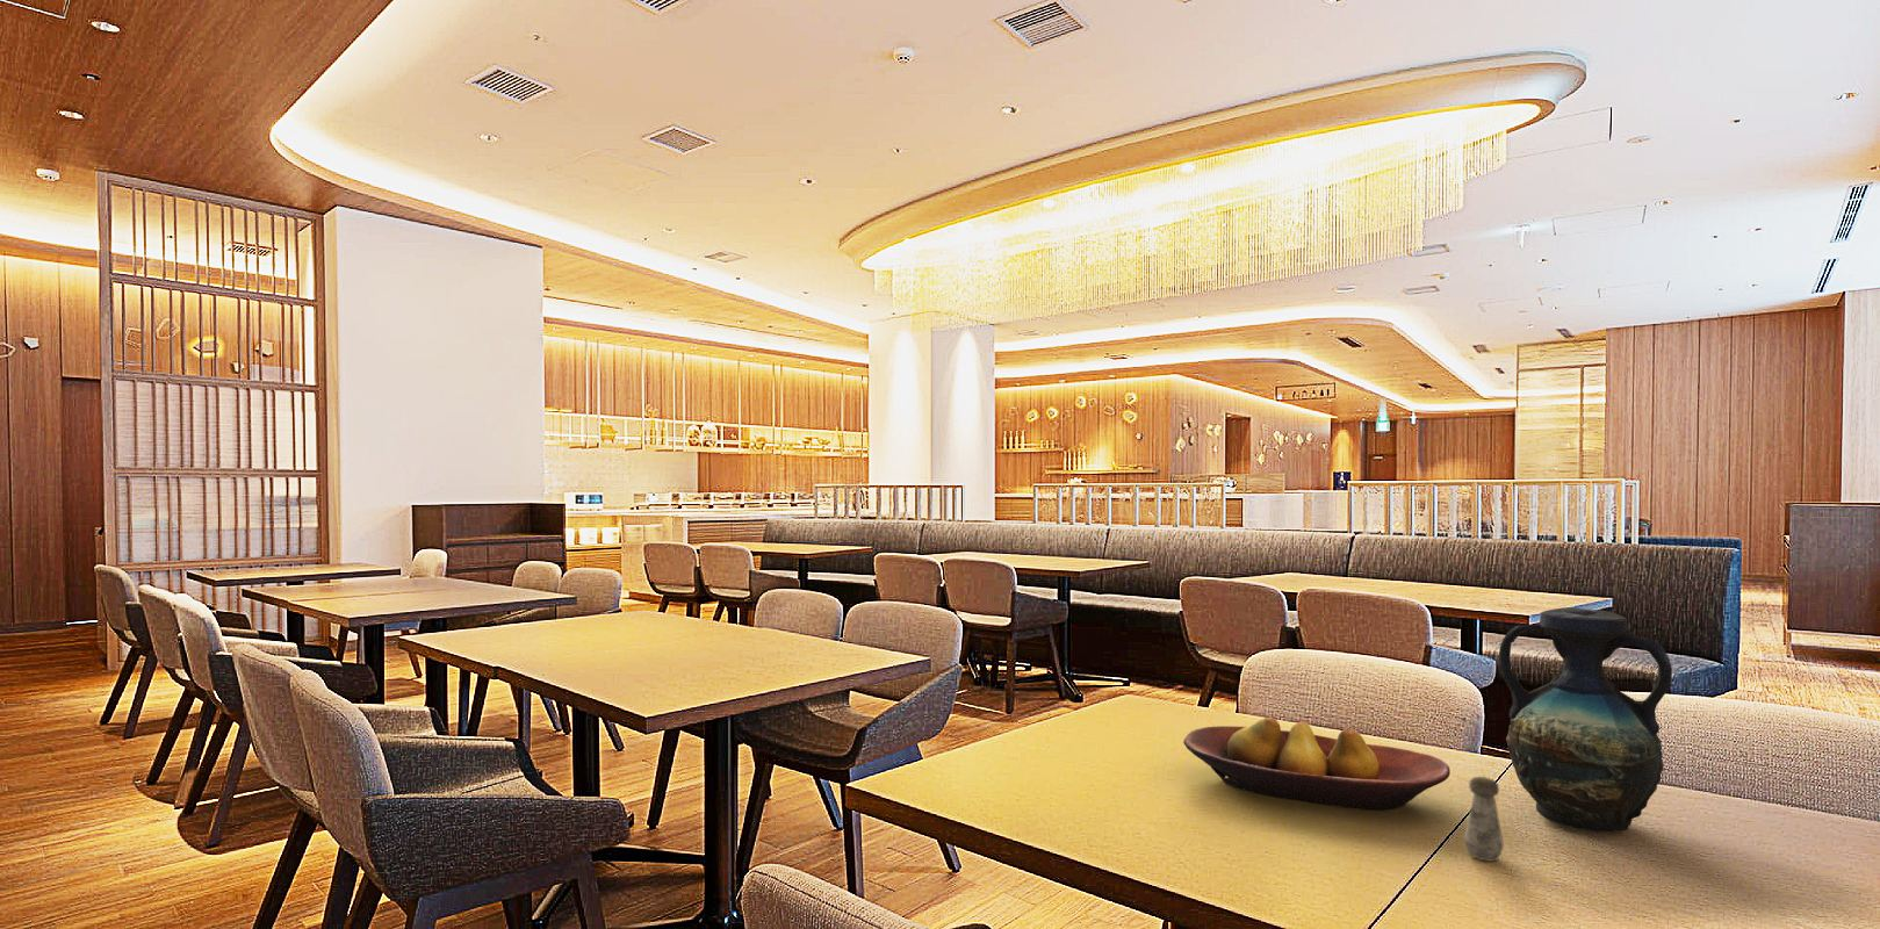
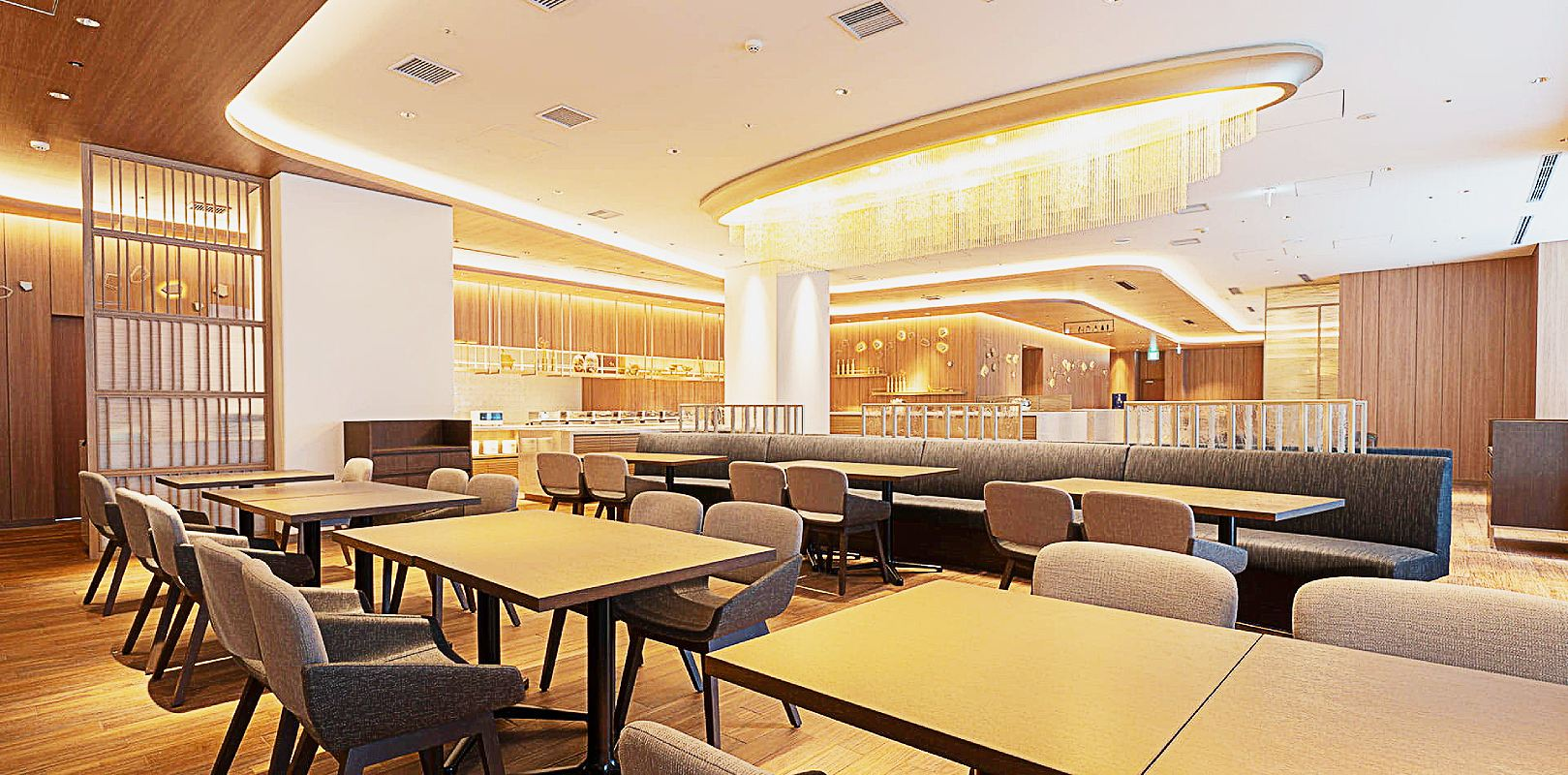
- salt shaker (1483, 818)
- vase (1580, 716)
- fruit bowl (1309, 756)
